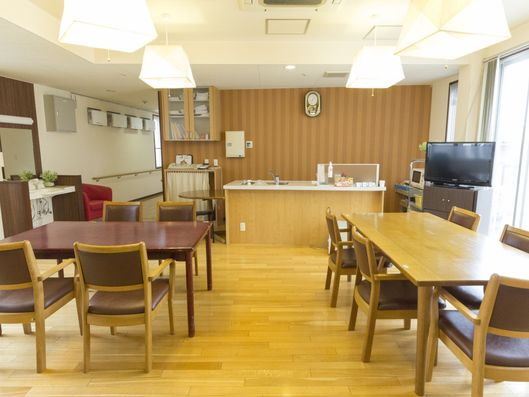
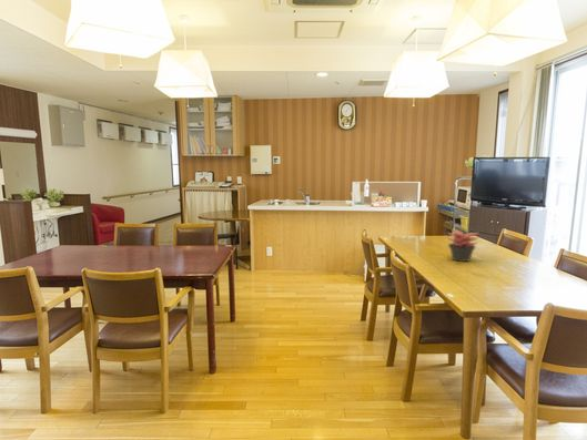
+ succulent plant (462, 245)
